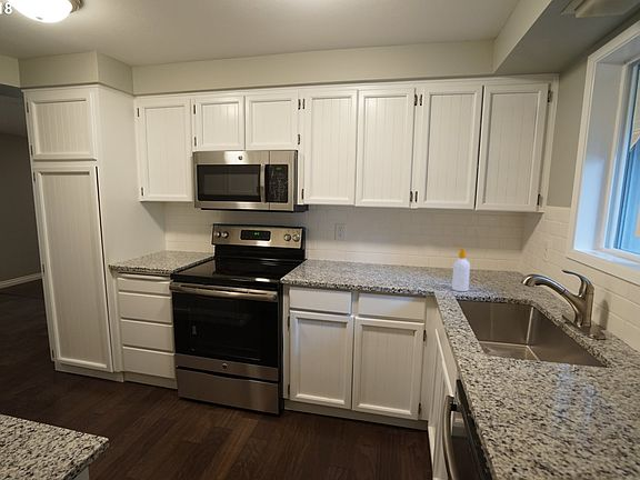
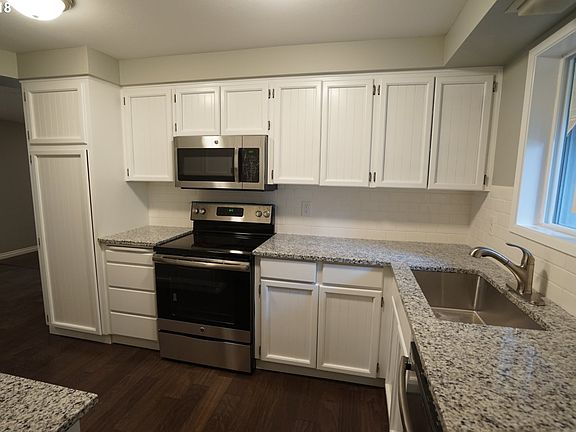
- soap bottle (460, 269)
